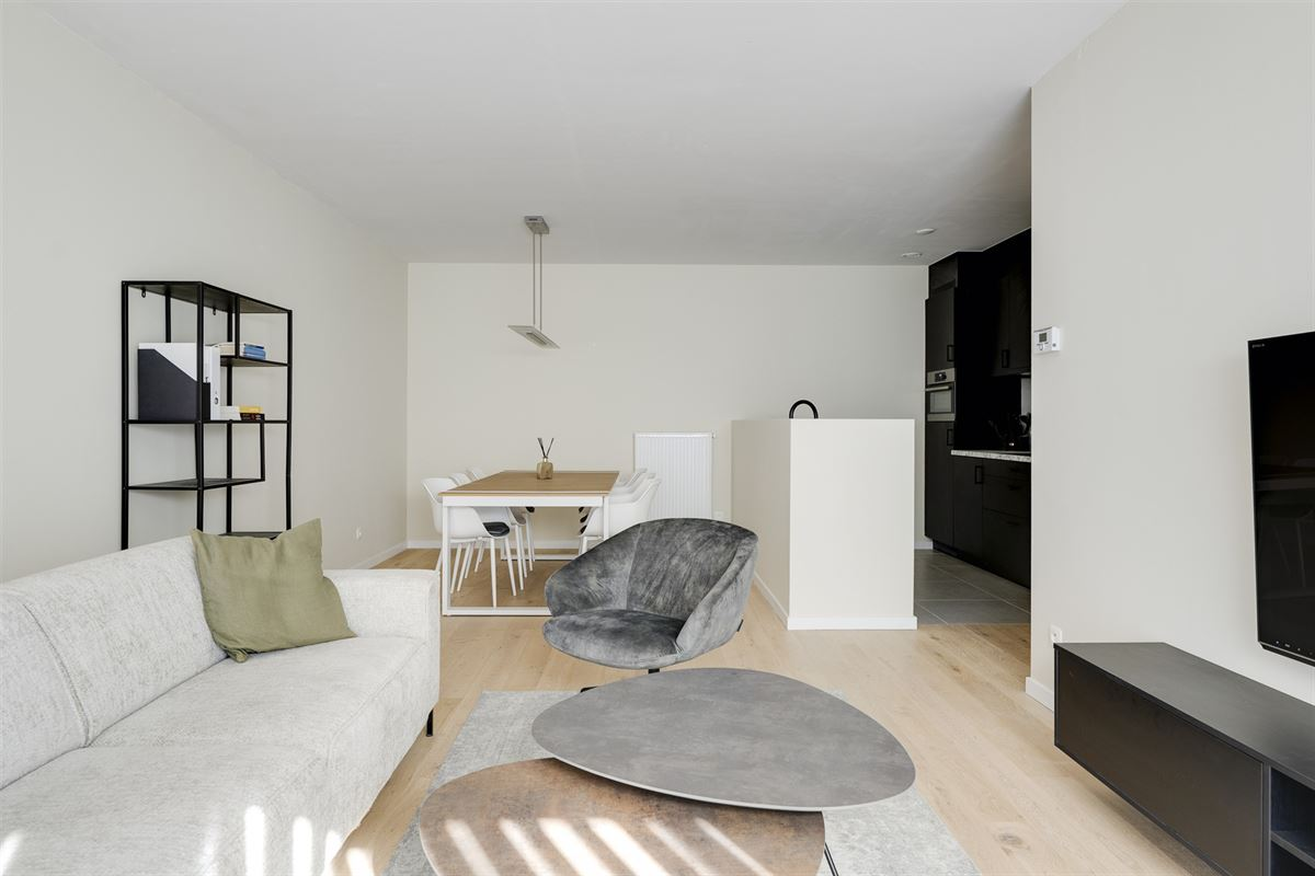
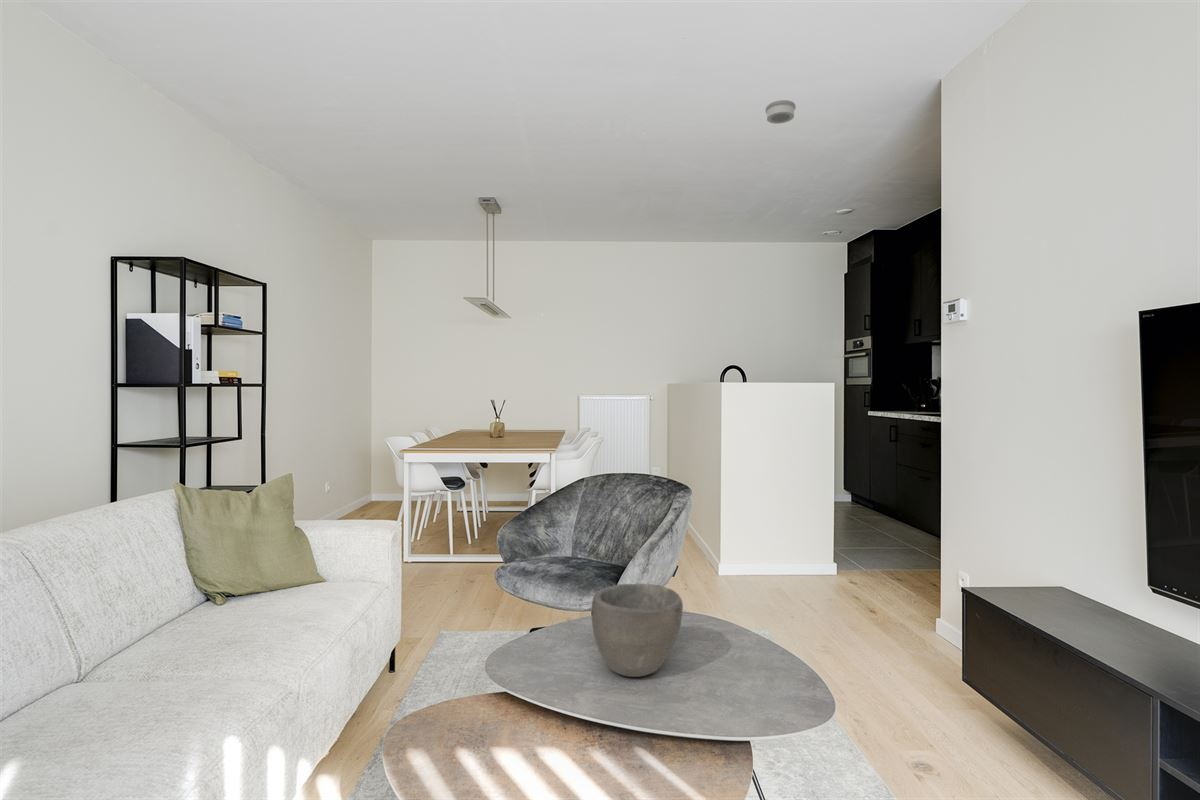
+ bowl (636, 633)
+ smoke detector (780, 110)
